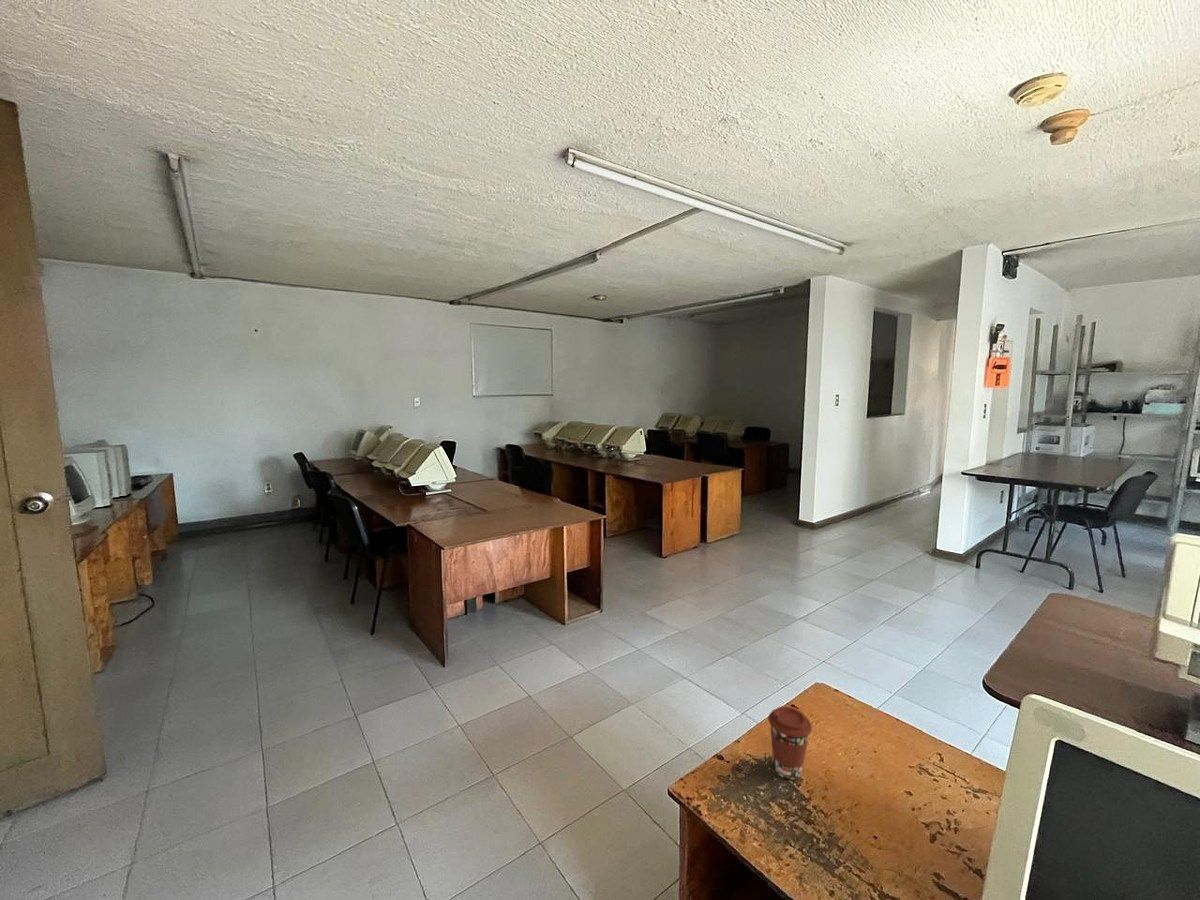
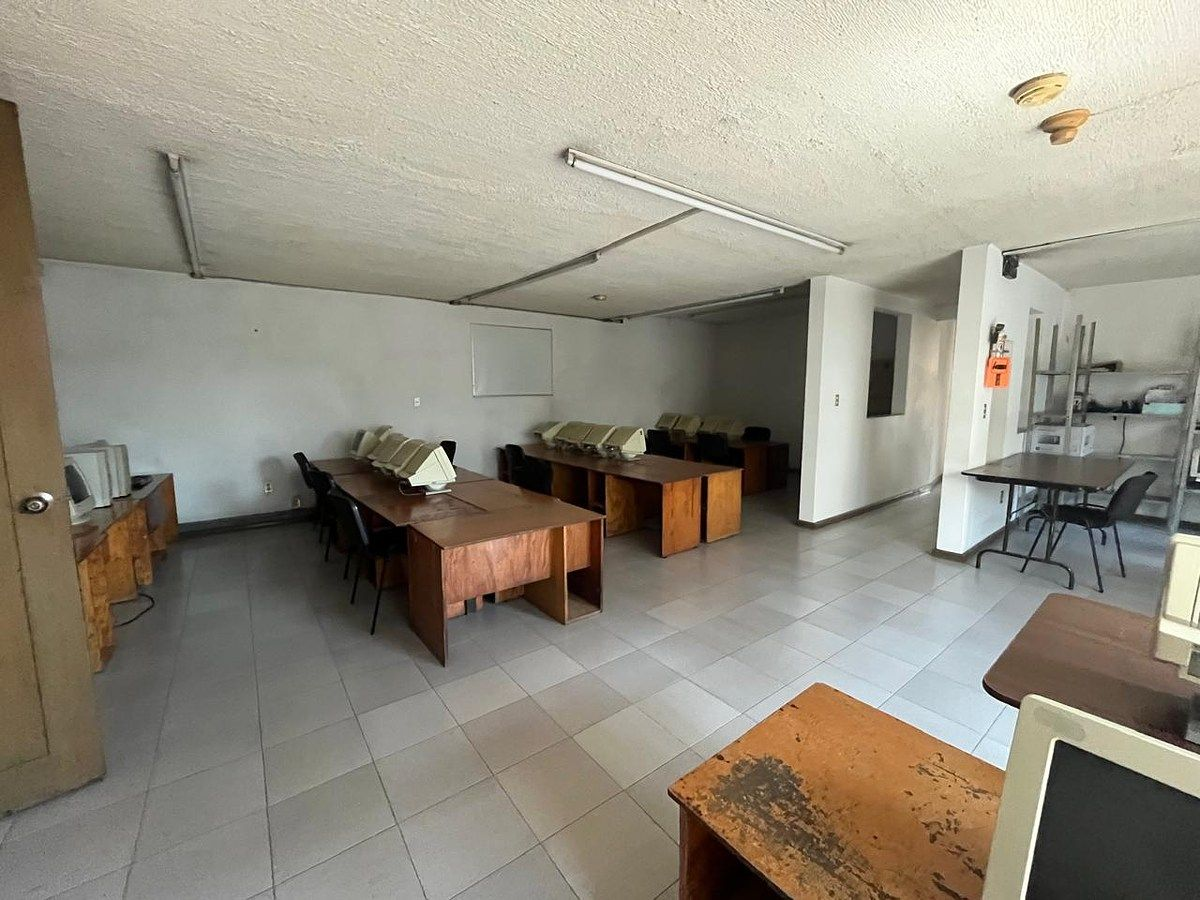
- coffee cup (788, 743)
